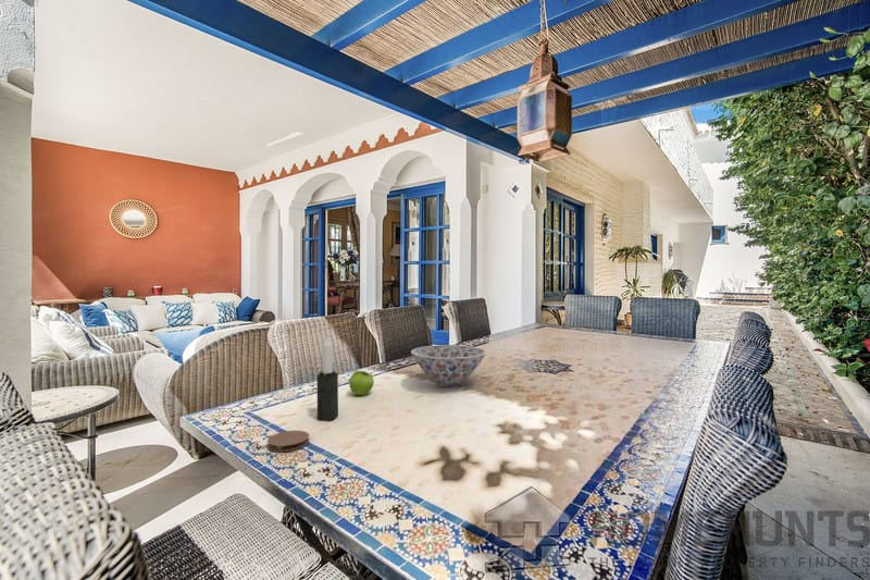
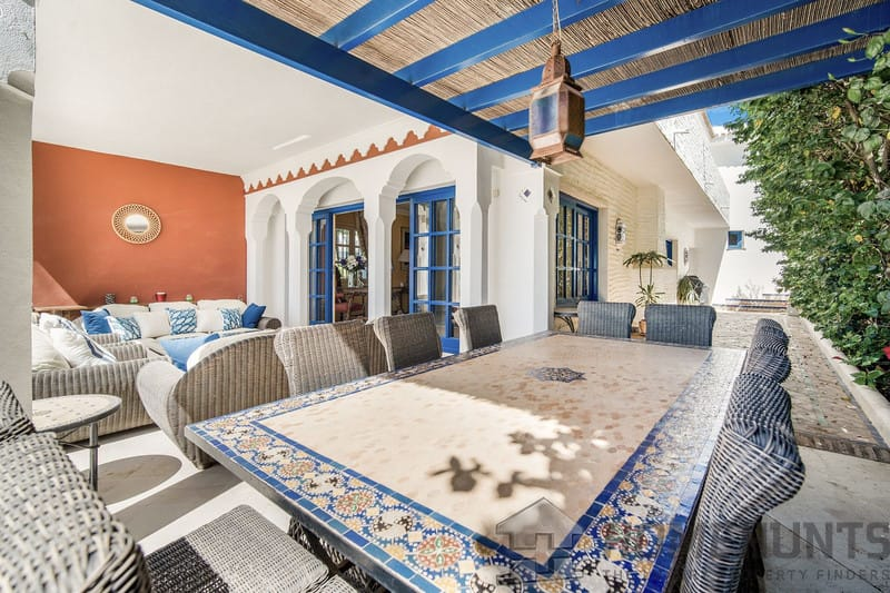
- bowl (448, 368)
- fruit (361, 382)
- coaster (288, 440)
- candle (327, 374)
